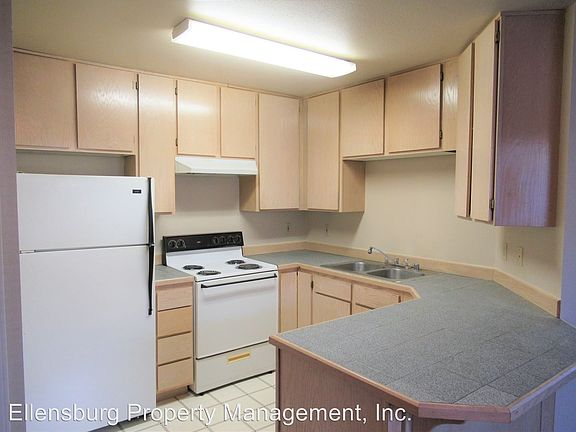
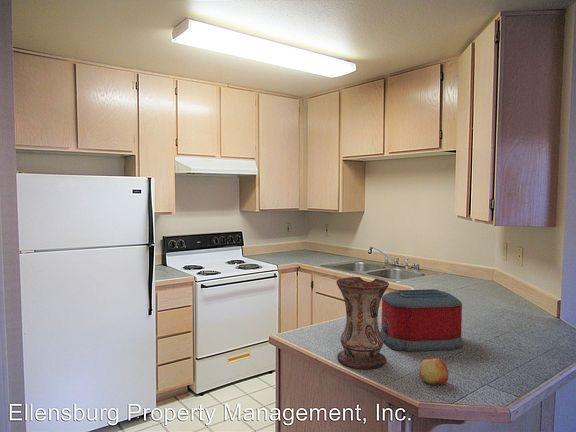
+ vase (361, 320)
+ toaster (421, 316)
+ apple (433, 370)
